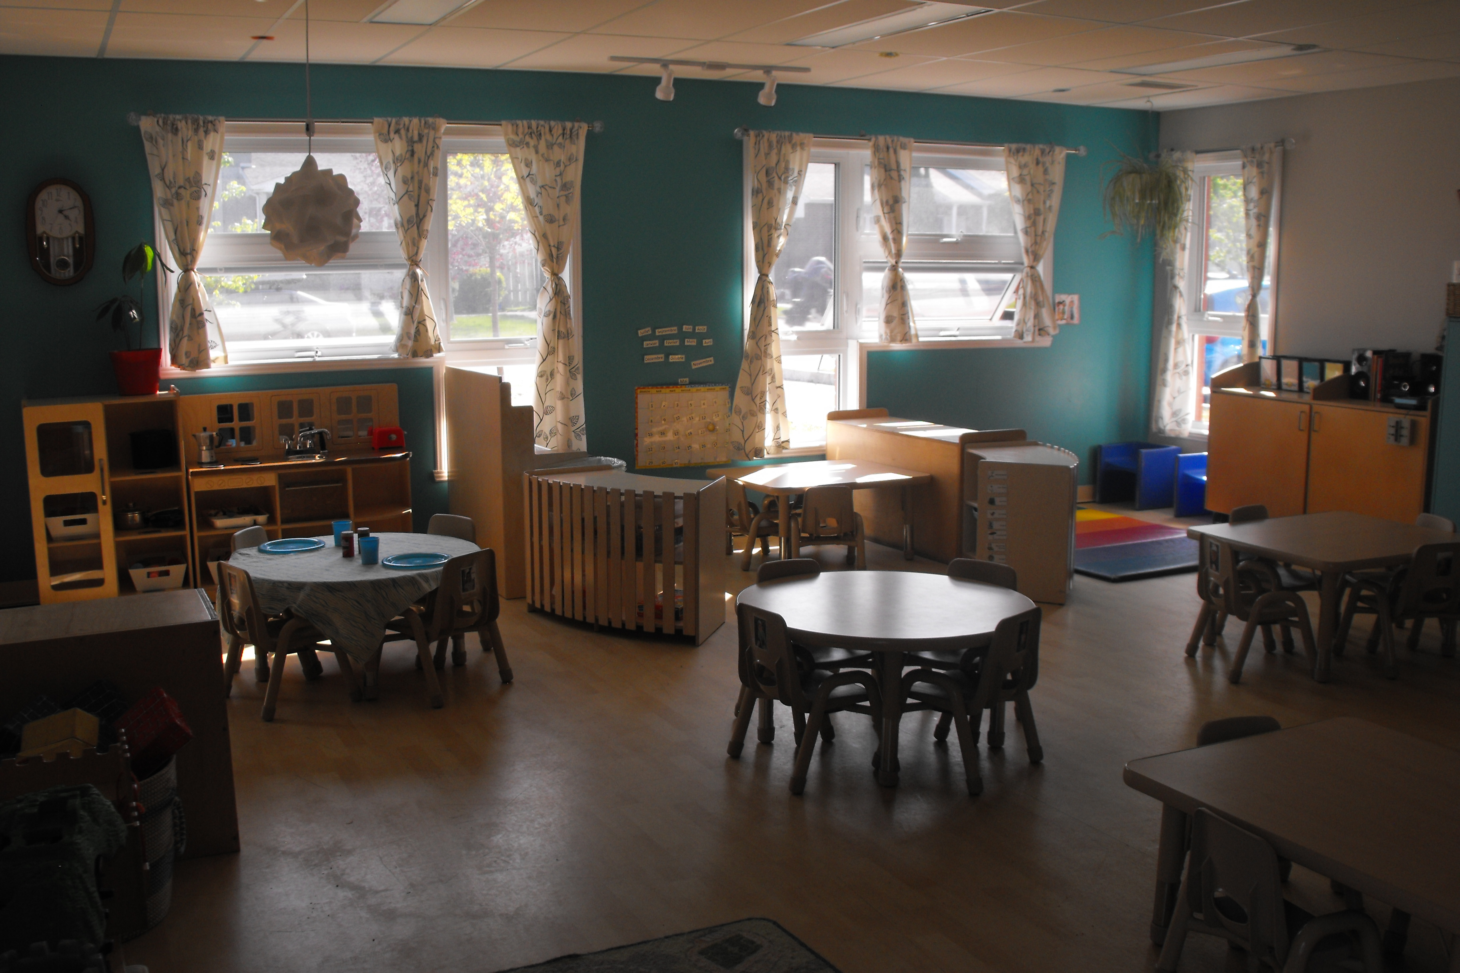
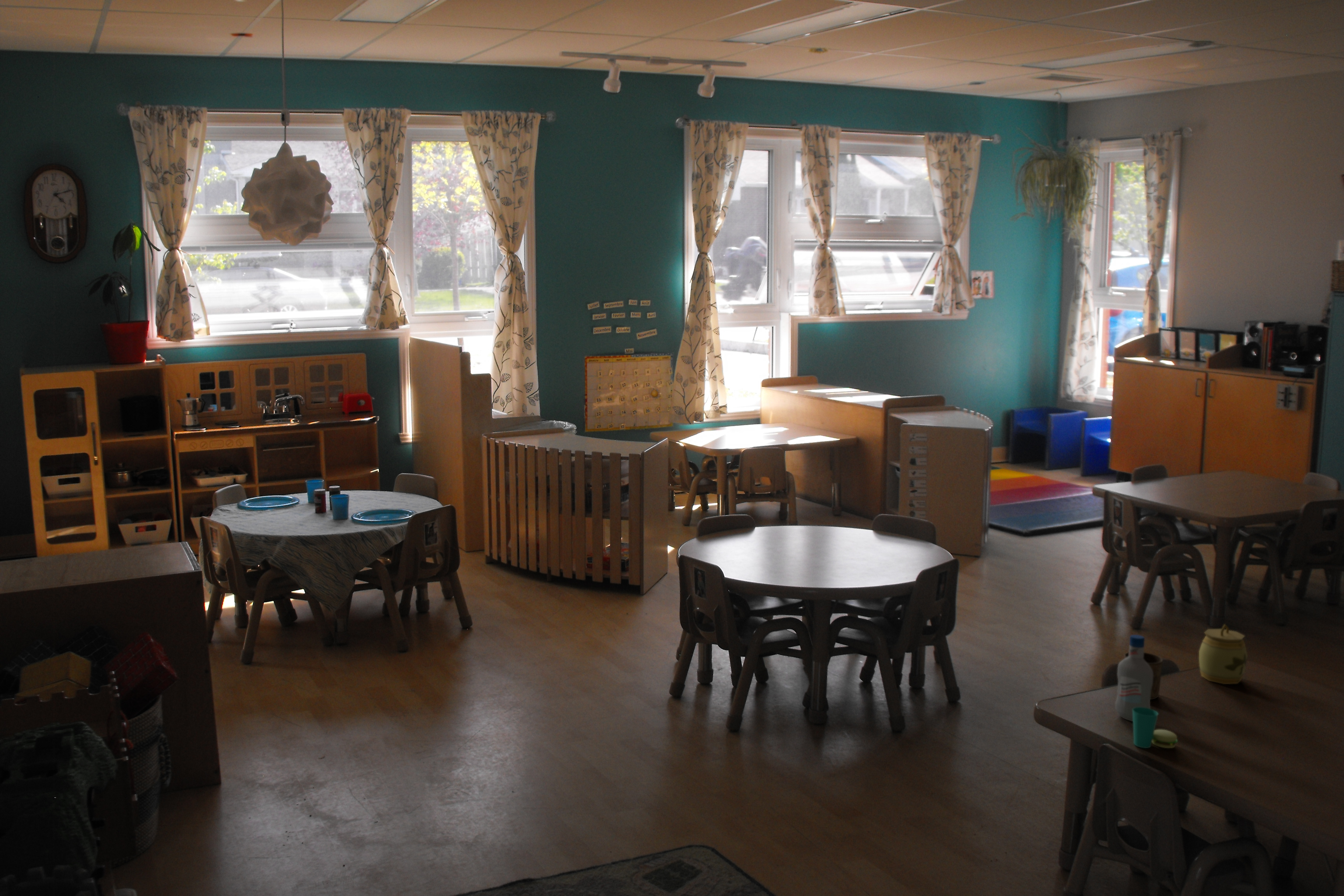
+ cup (1153, 678)
+ jar (1223, 651)
+ cup (1155, 728)
+ bottle (1135, 678)
